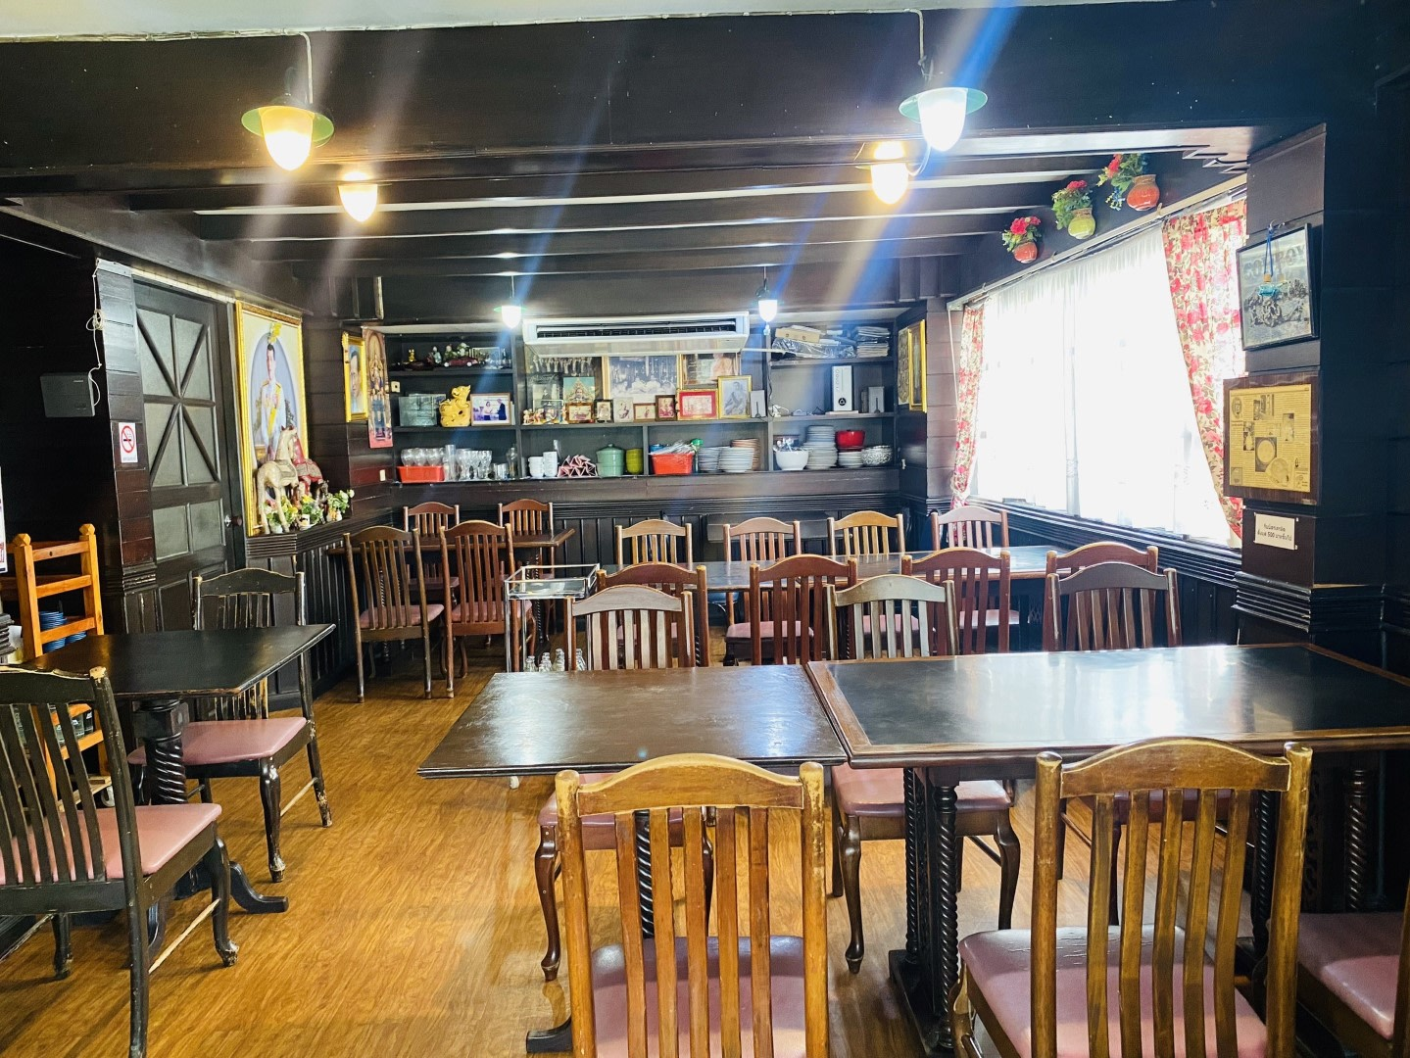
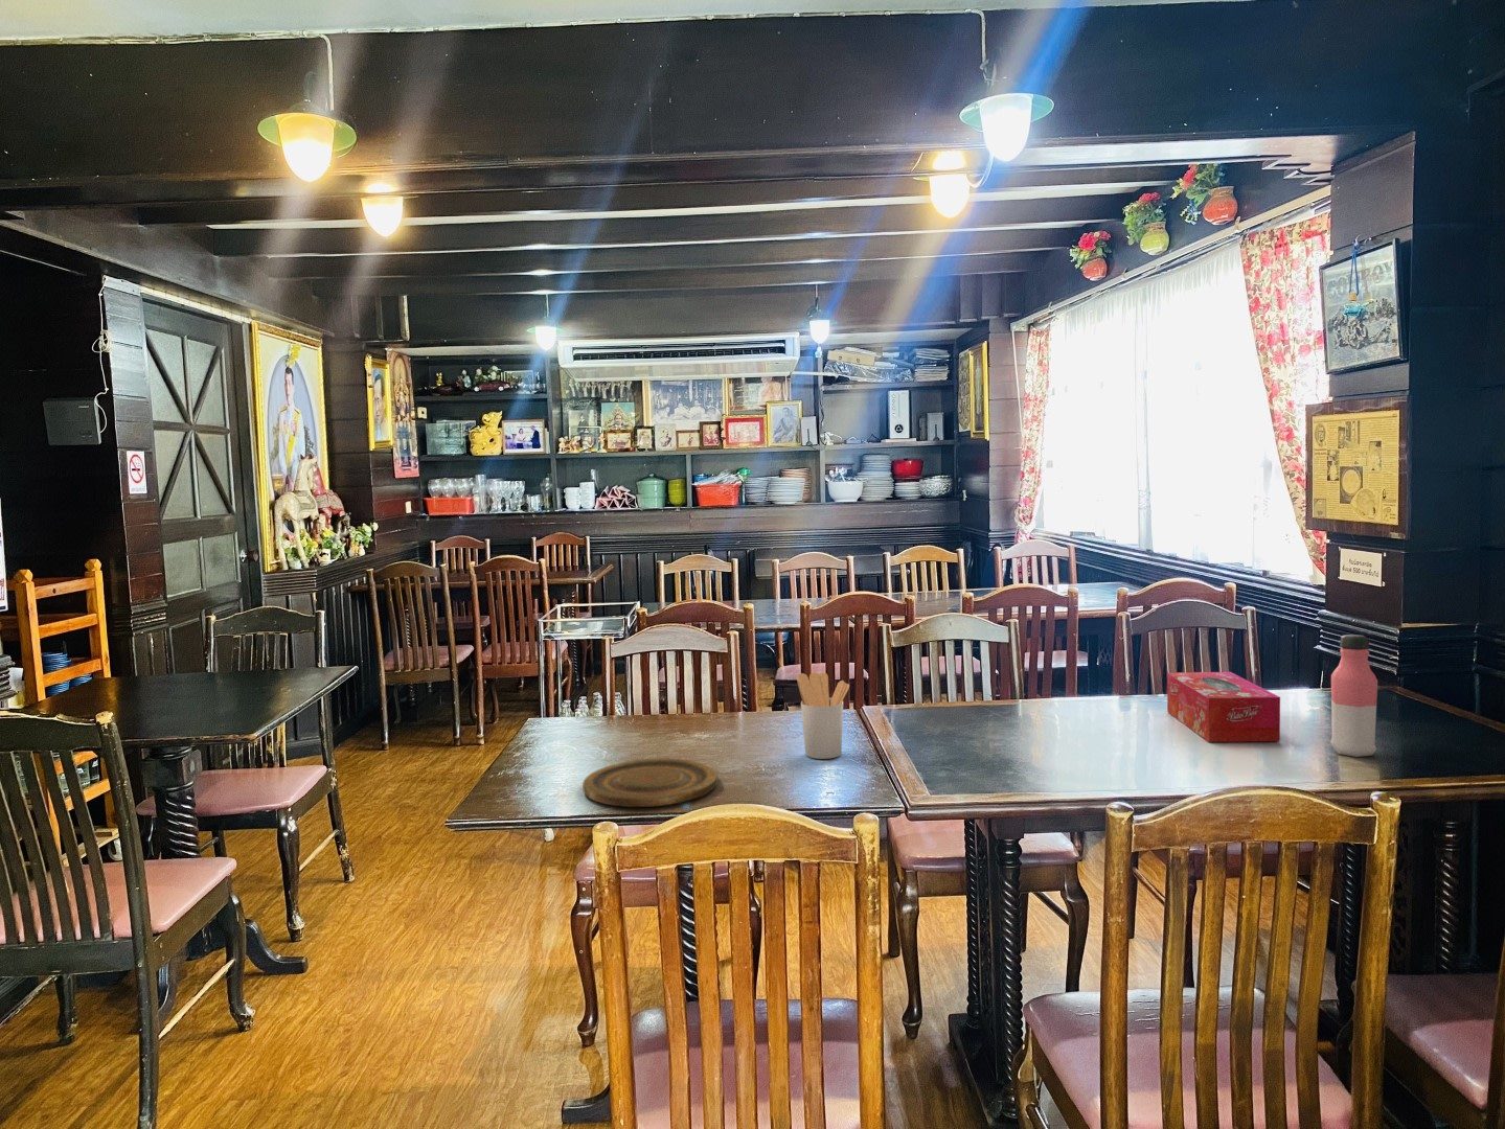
+ utensil holder (818, 712)
+ tissue box (1219, 704)
+ water bottle (1353, 694)
+ plate (651, 780)
